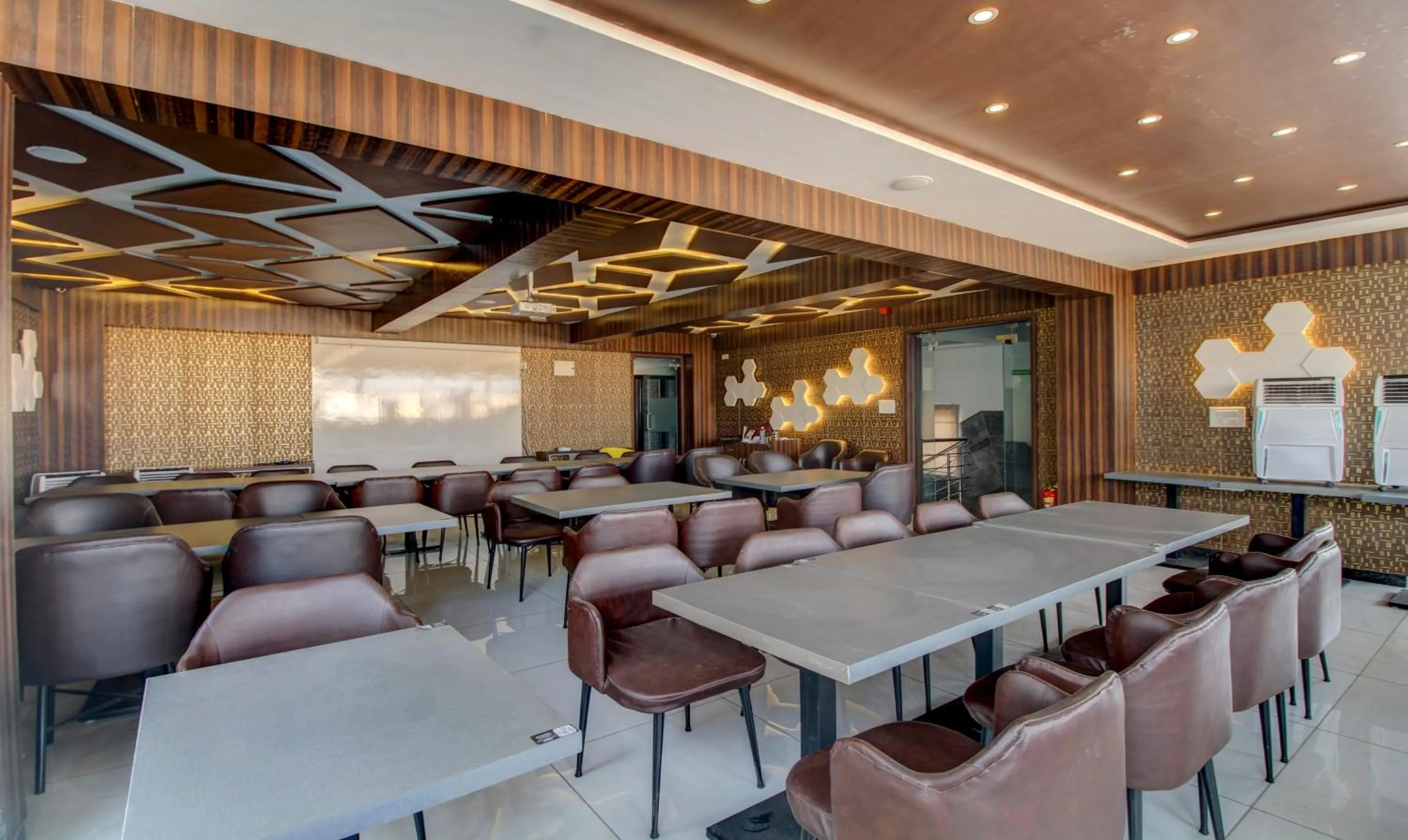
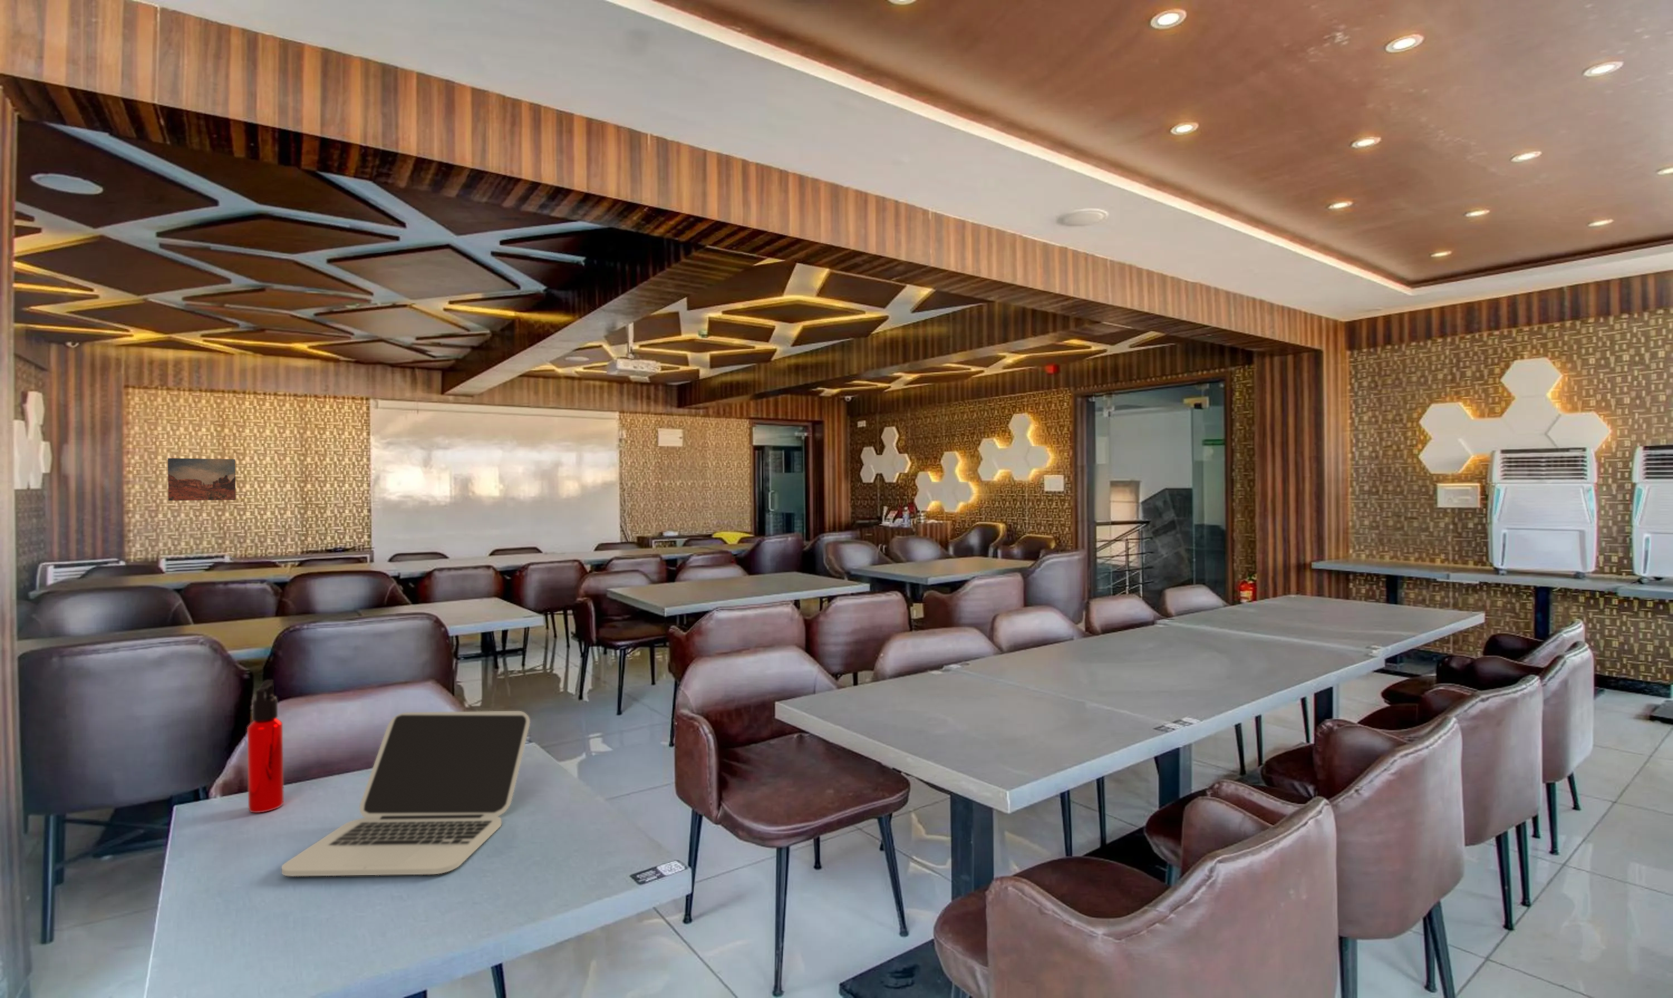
+ water bottle (265, 744)
+ laptop (418, 783)
+ wall art (202, 480)
